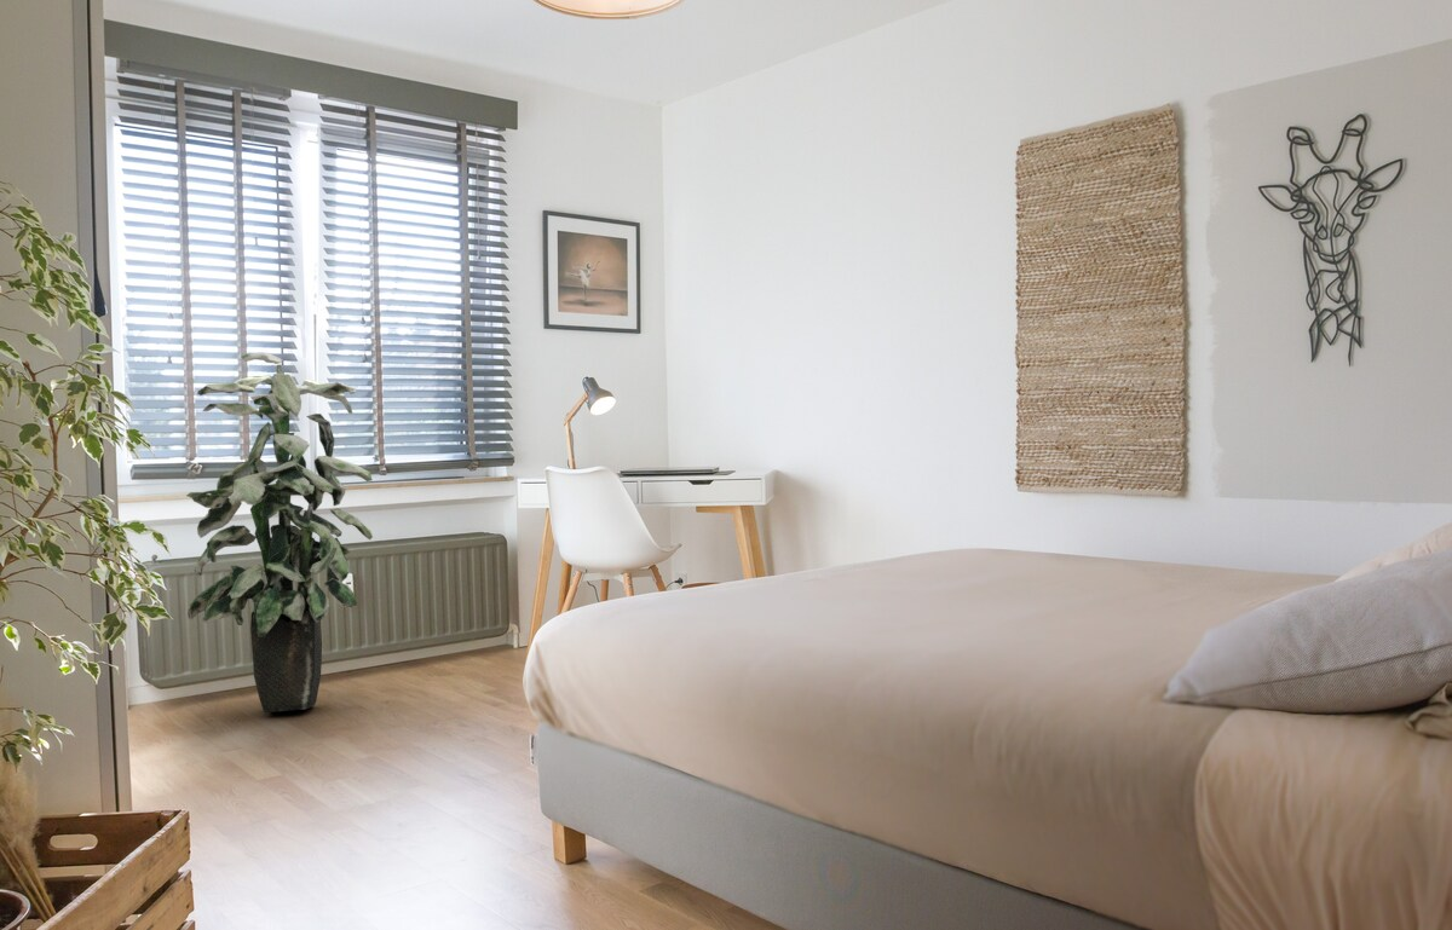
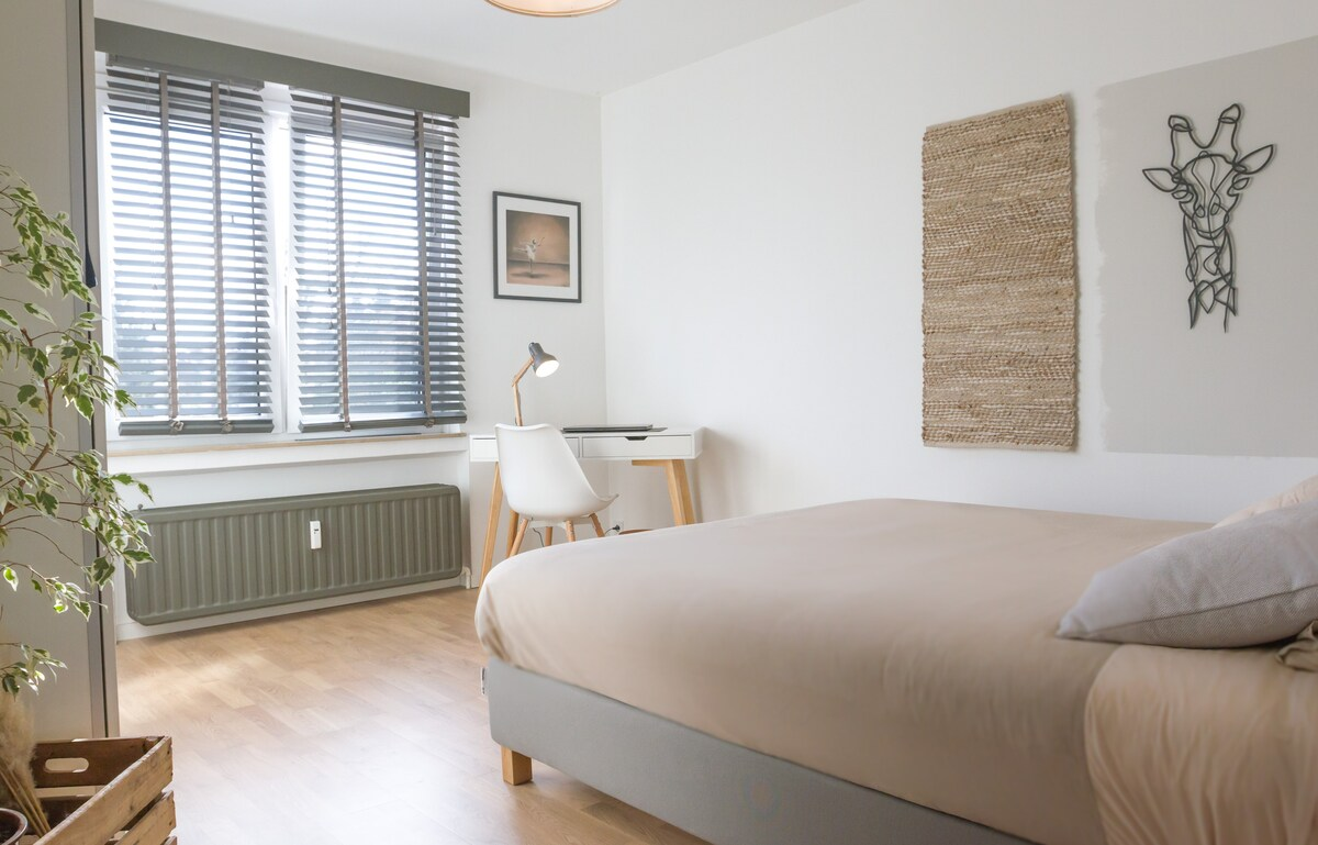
- indoor plant (276, 532)
